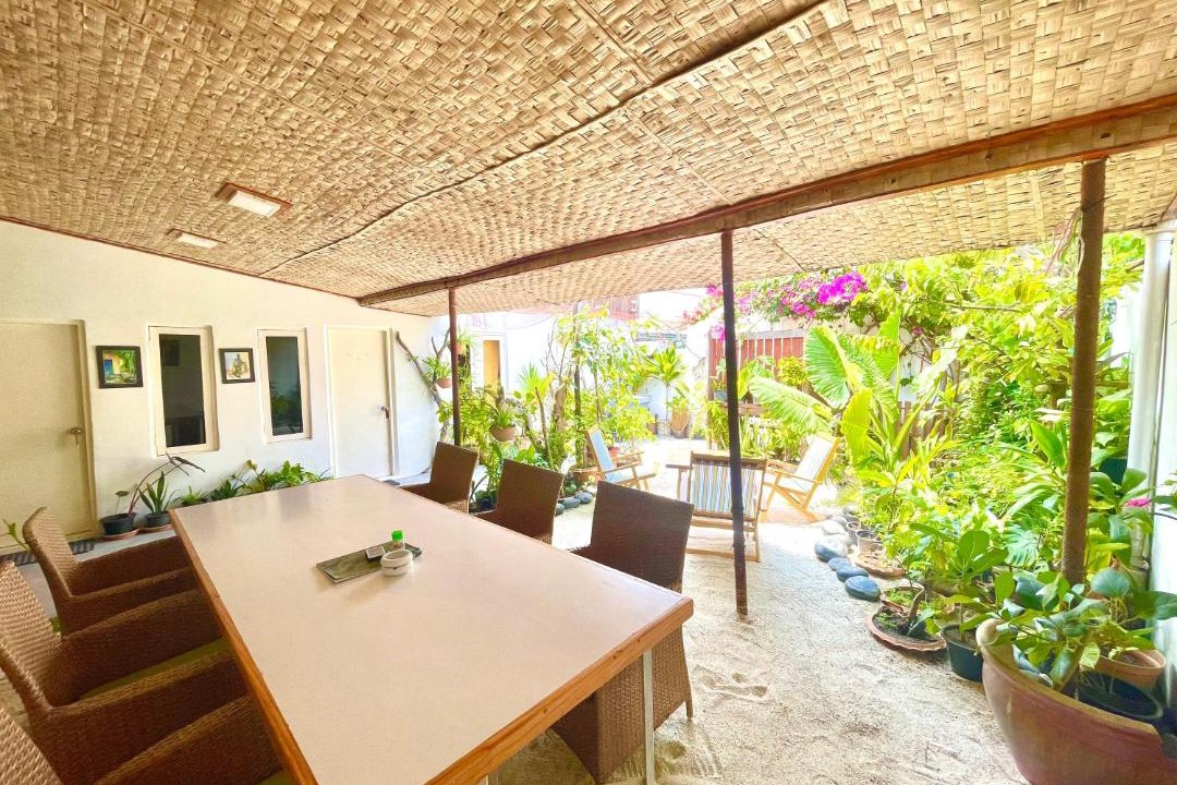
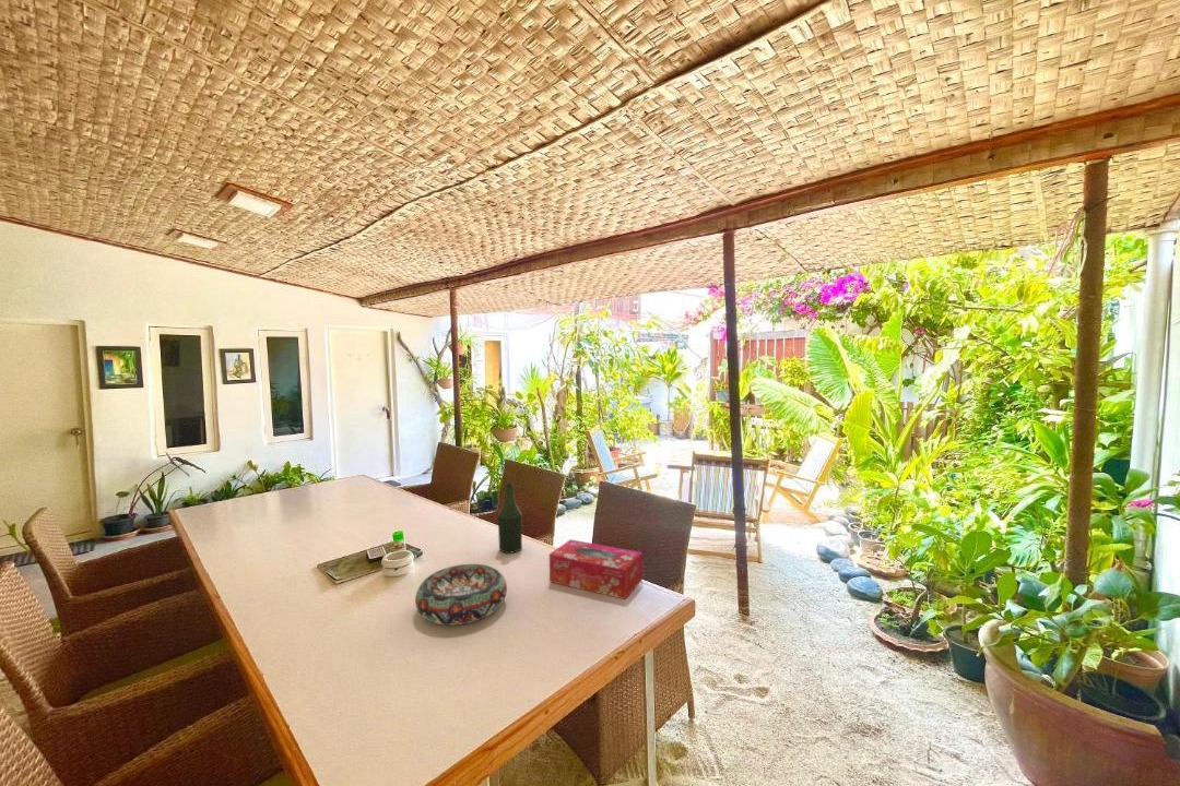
+ tissue box (595, 567)
+ bottle (509, 516)
+ decorative bowl (462, 593)
